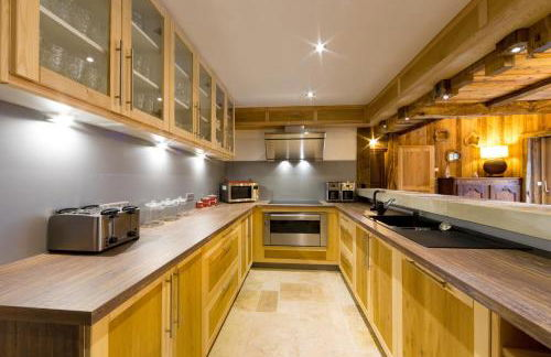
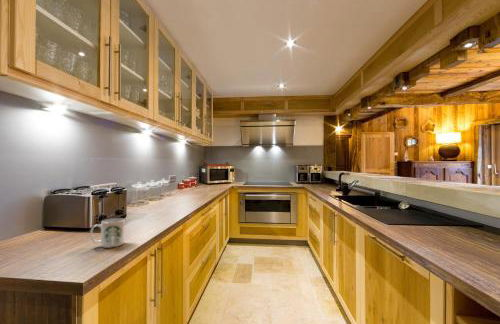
+ mug (107, 232)
